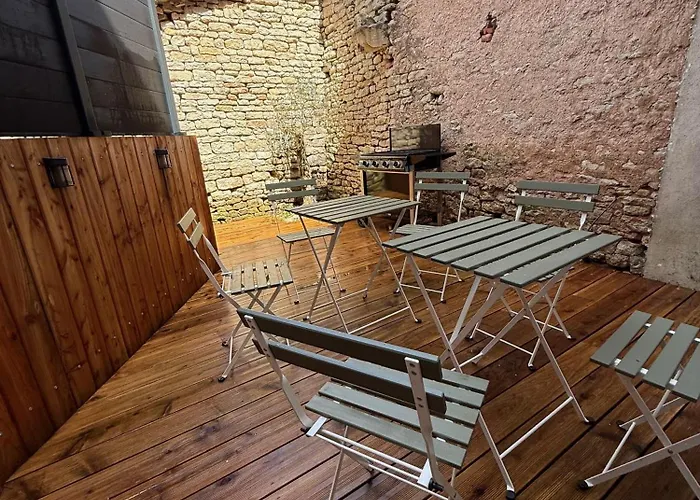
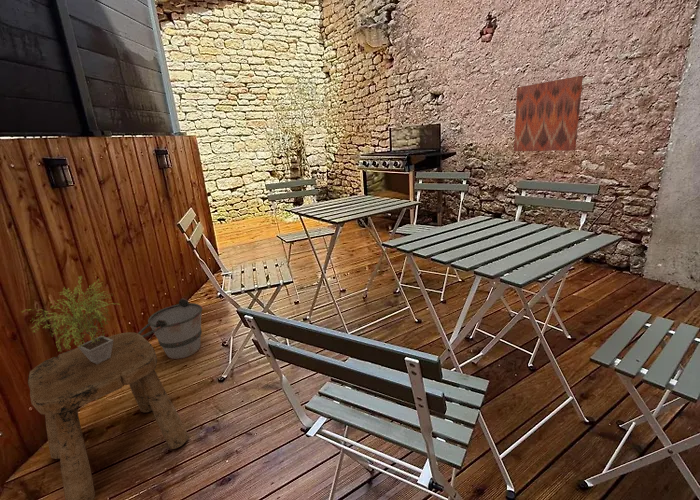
+ potted plant (80, 322)
+ wall art (544, 117)
+ stool (104, 395)
+ bucket (172, 330)
